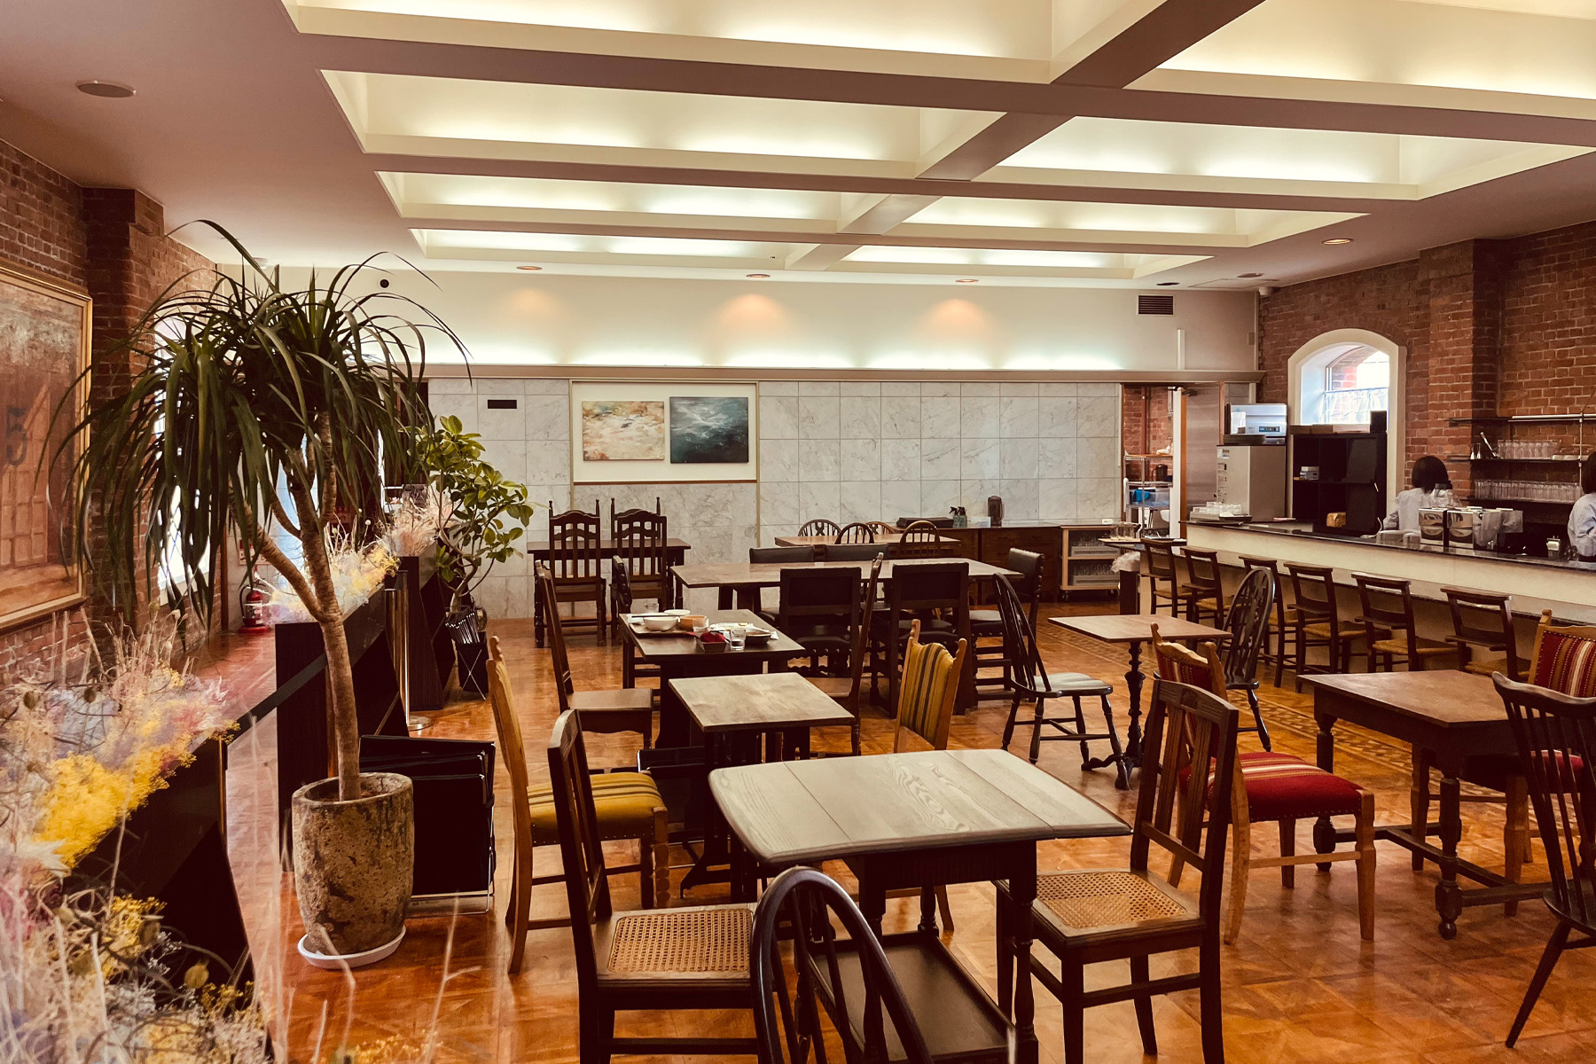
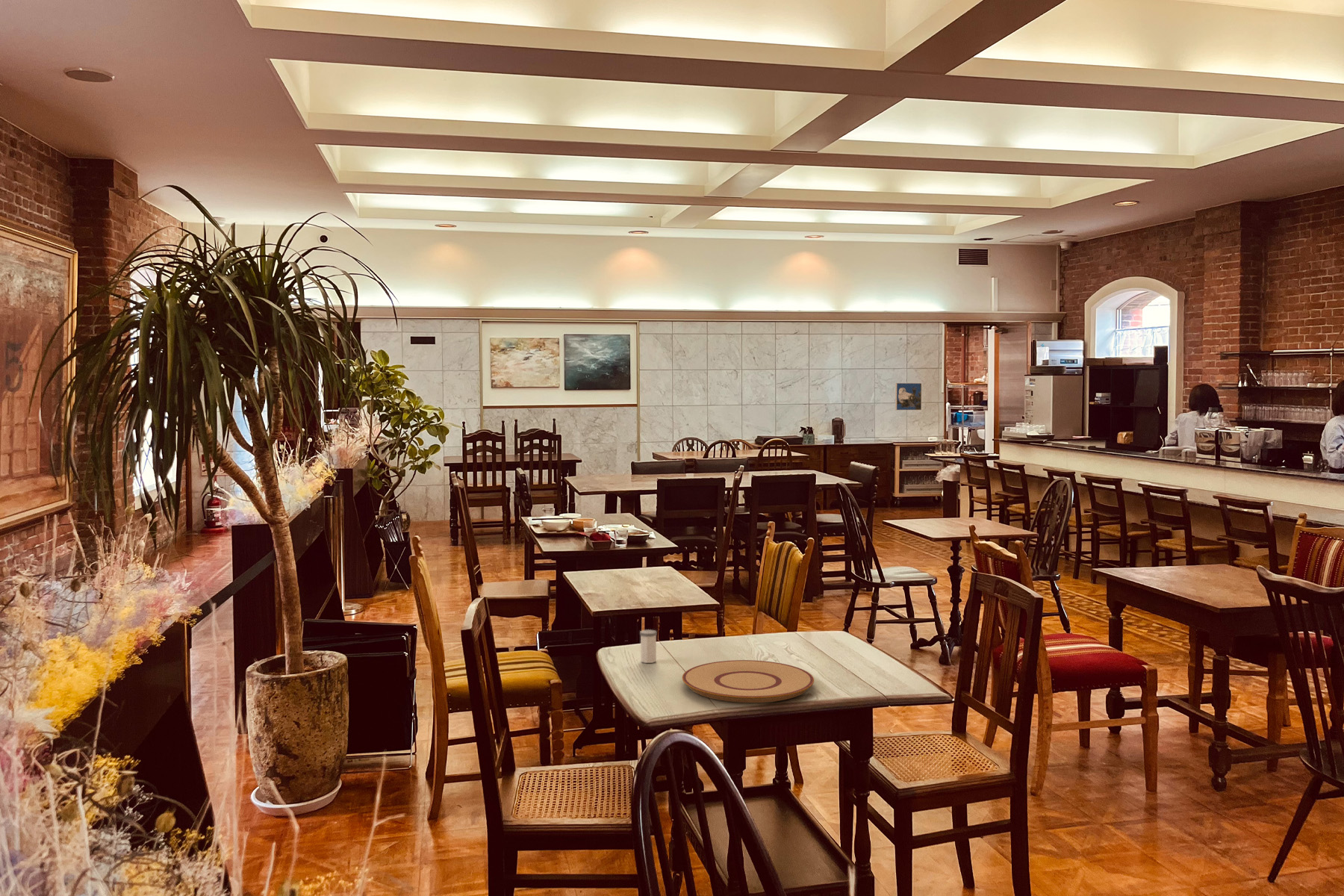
+ salt shaker (648, 646)
+ plate (747, 680)
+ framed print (908, 396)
